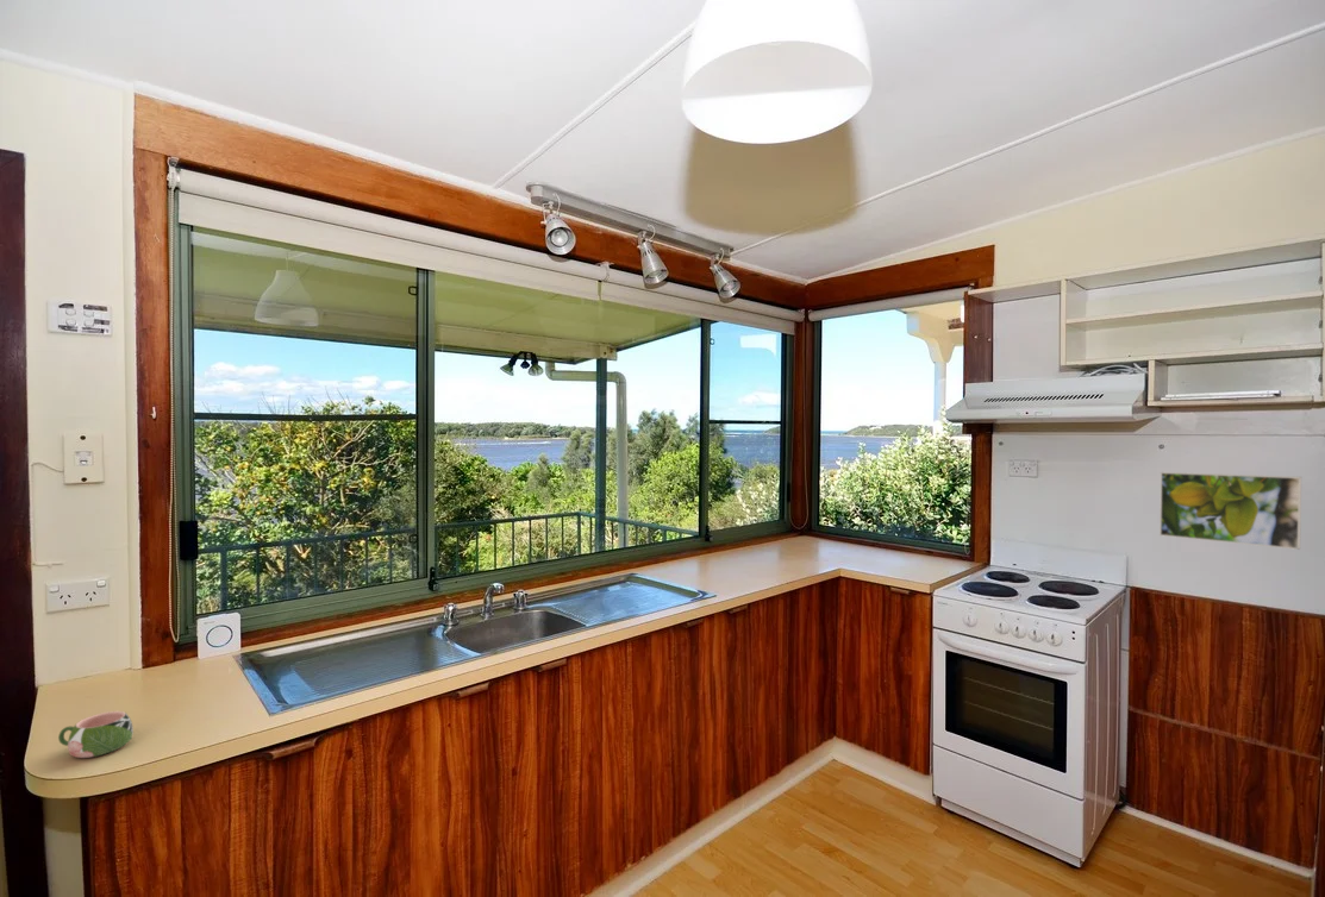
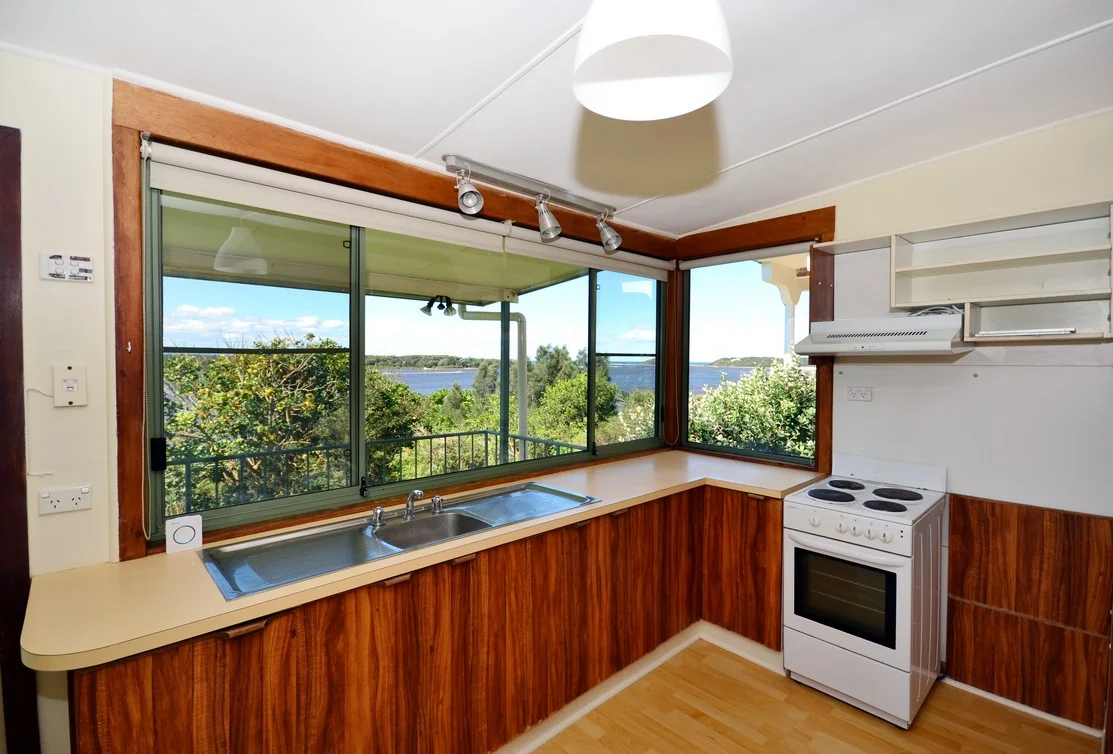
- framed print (1225, 508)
- mug (94, 734)
